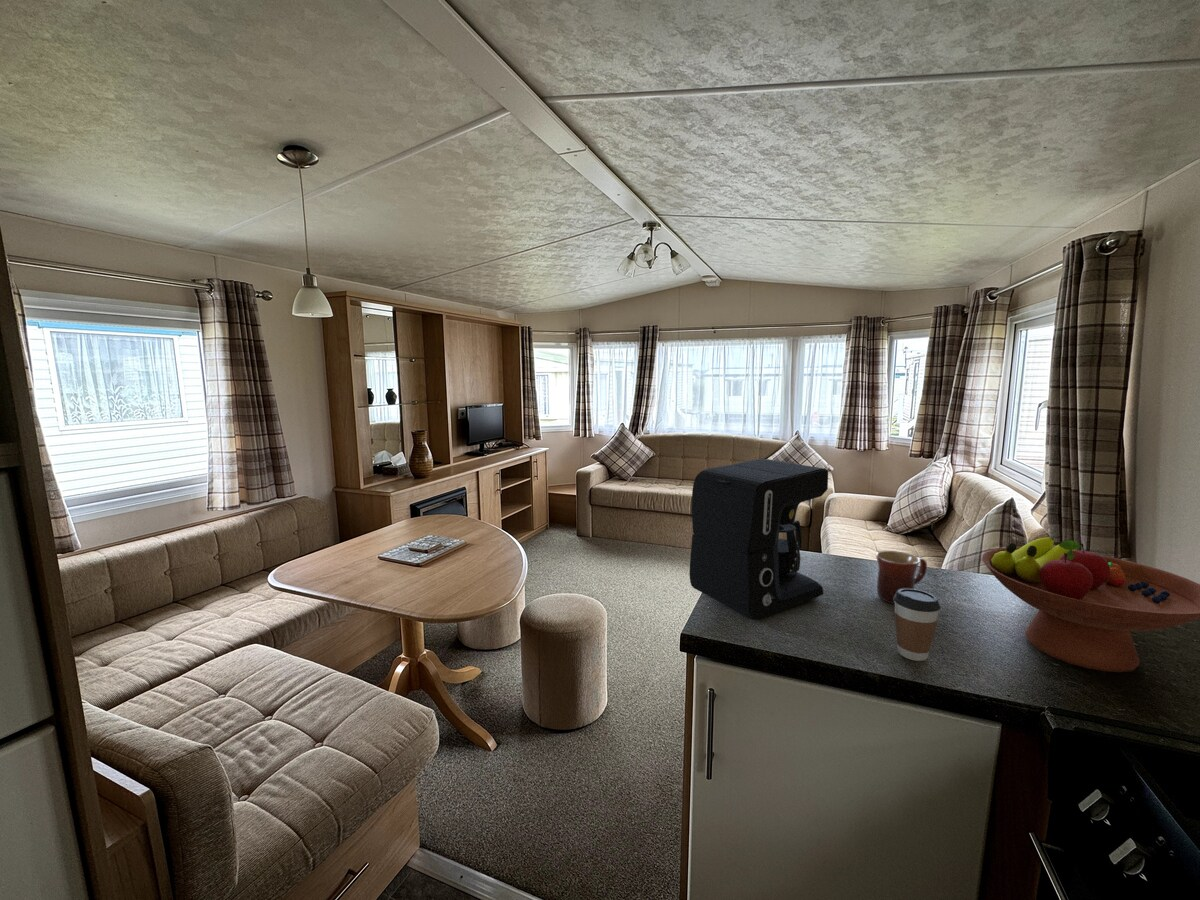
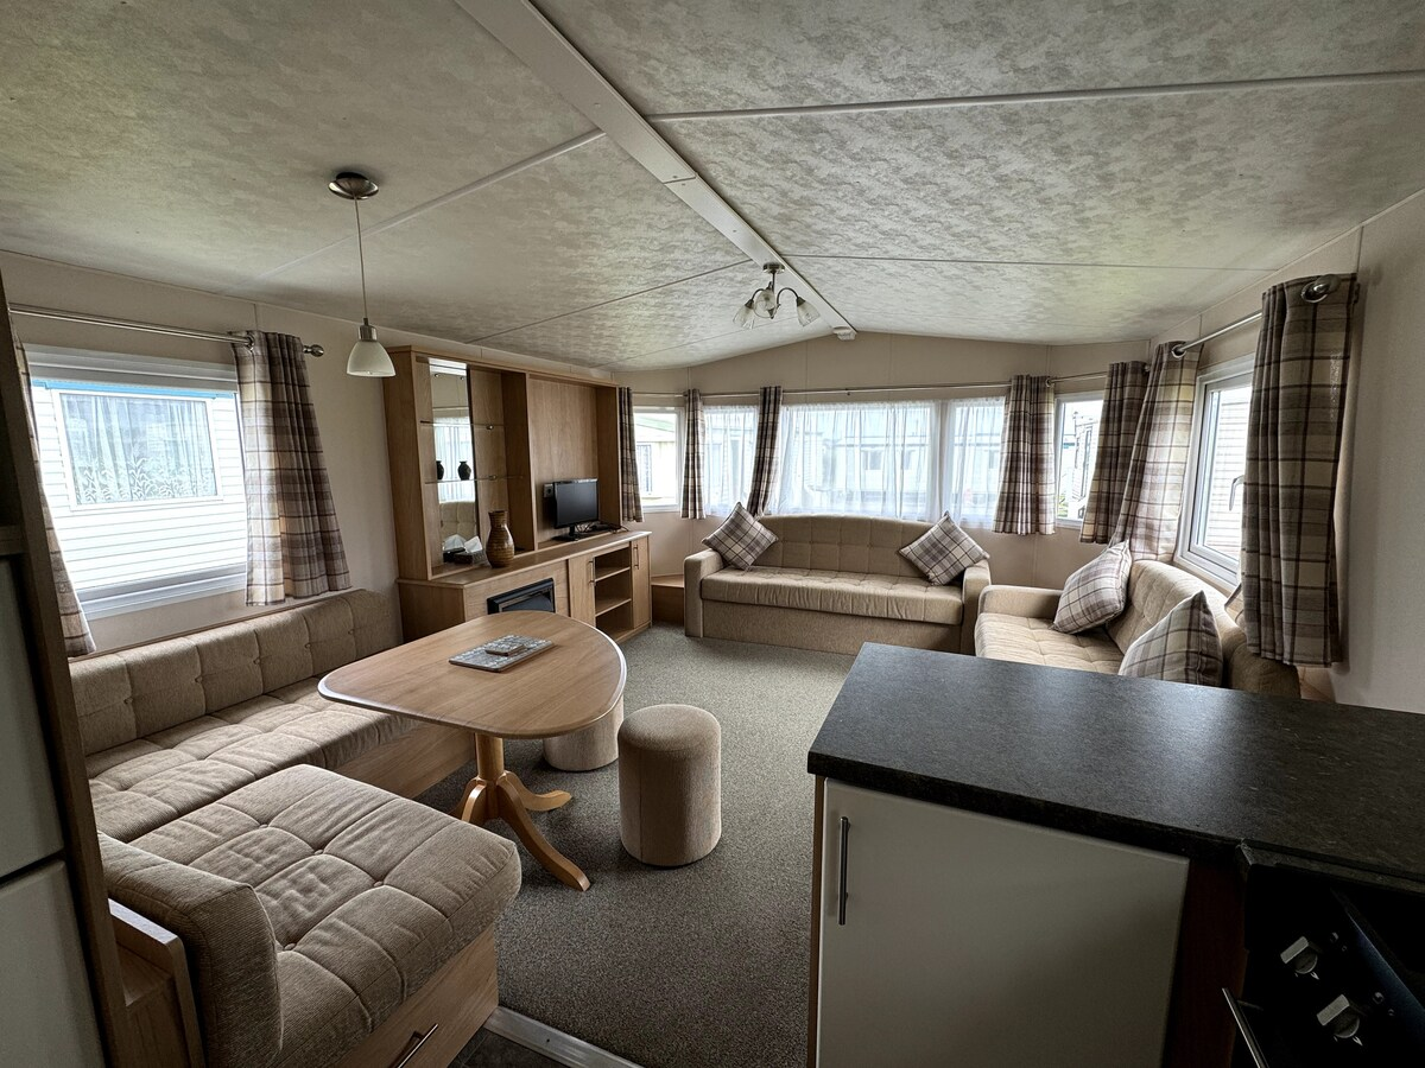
- fruit bowl (1085, 598)
- coffee cup (914, 624)
- coffee maker (763, 531)
- mug (902, 577)
